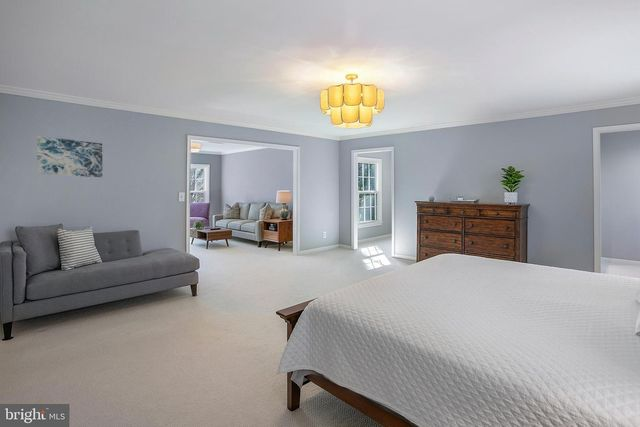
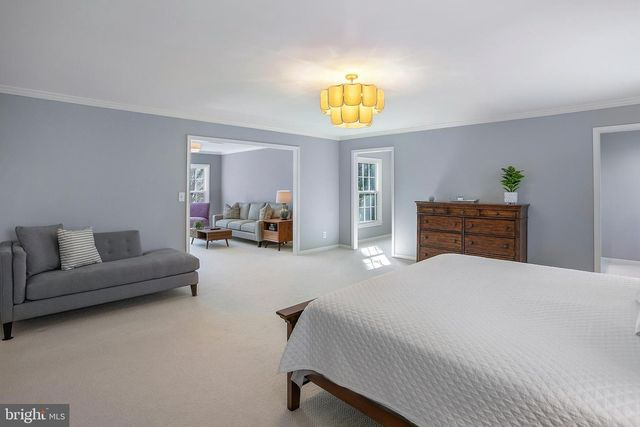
- wall art (71, 157)
